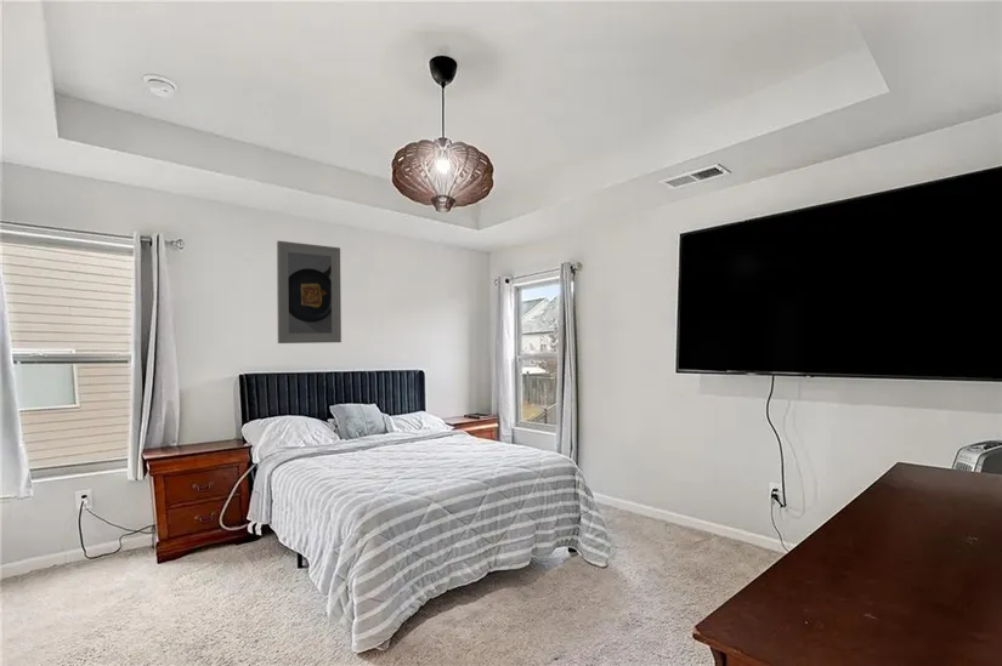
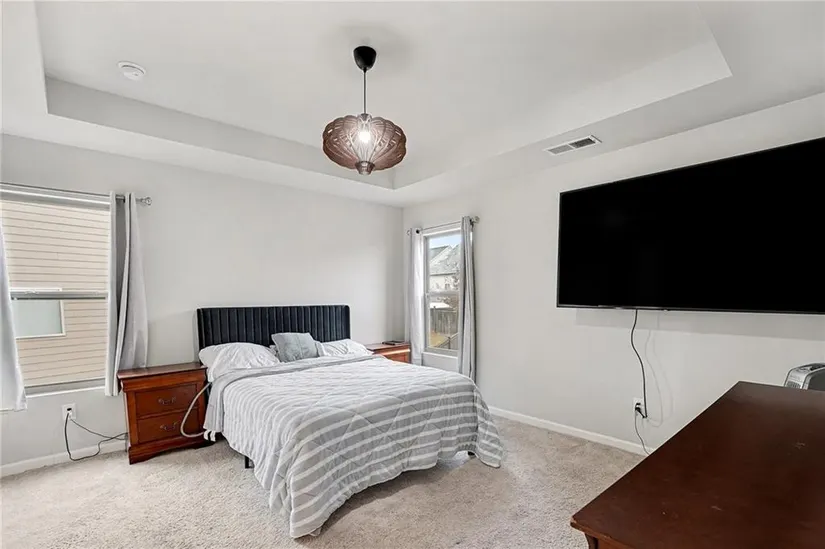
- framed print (310, 294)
